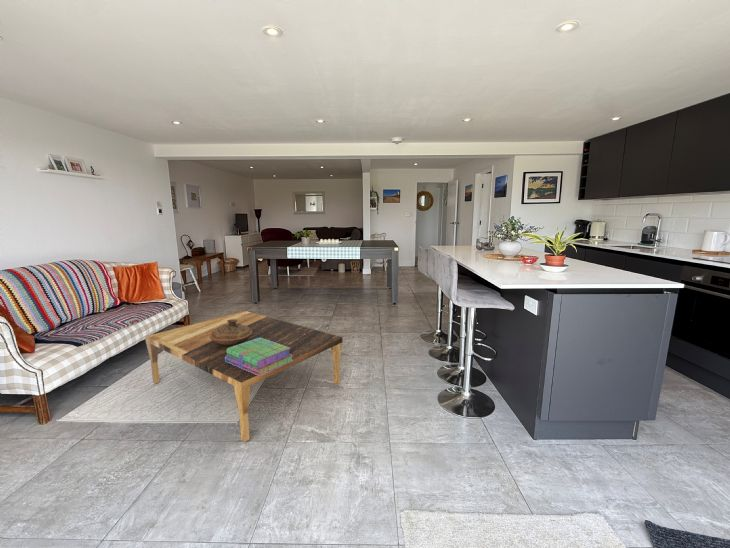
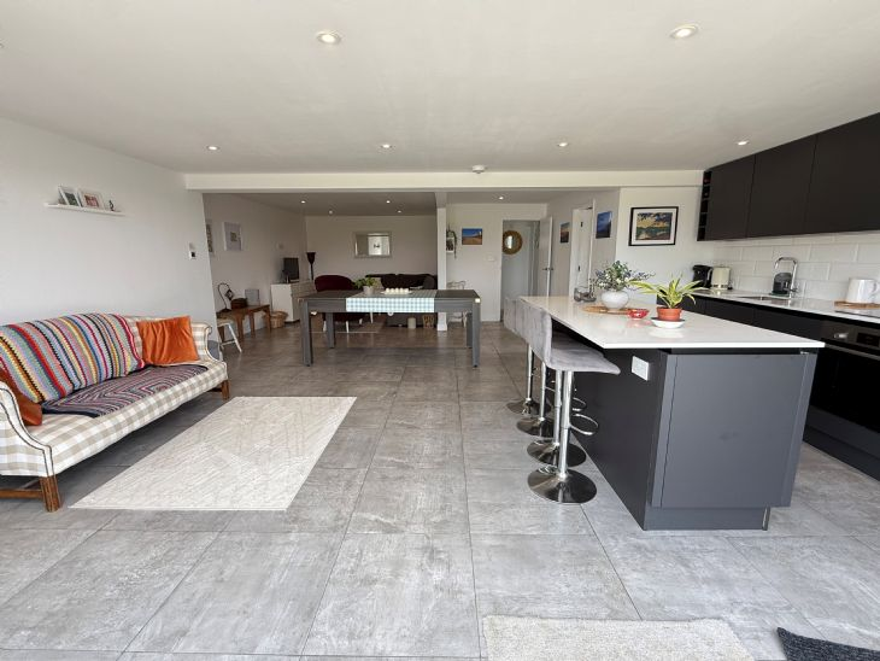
- stack of books (258, 354)
- decorative bowl (231, 331)
- coffee table (240, 368)
